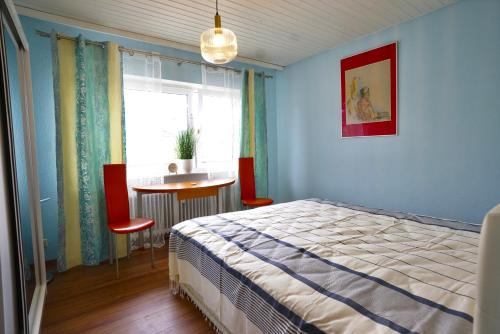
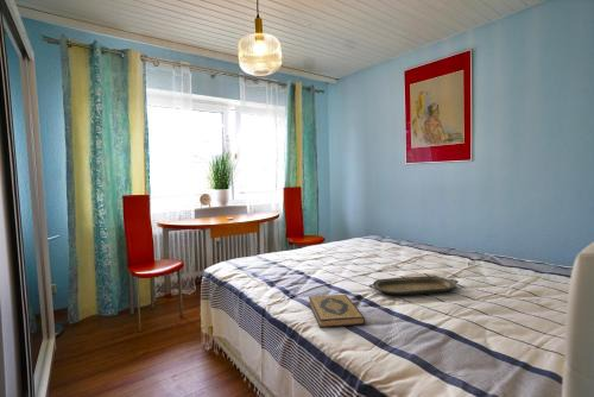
+ hardback book (334, 309)
+ serving tray (413, 285)
